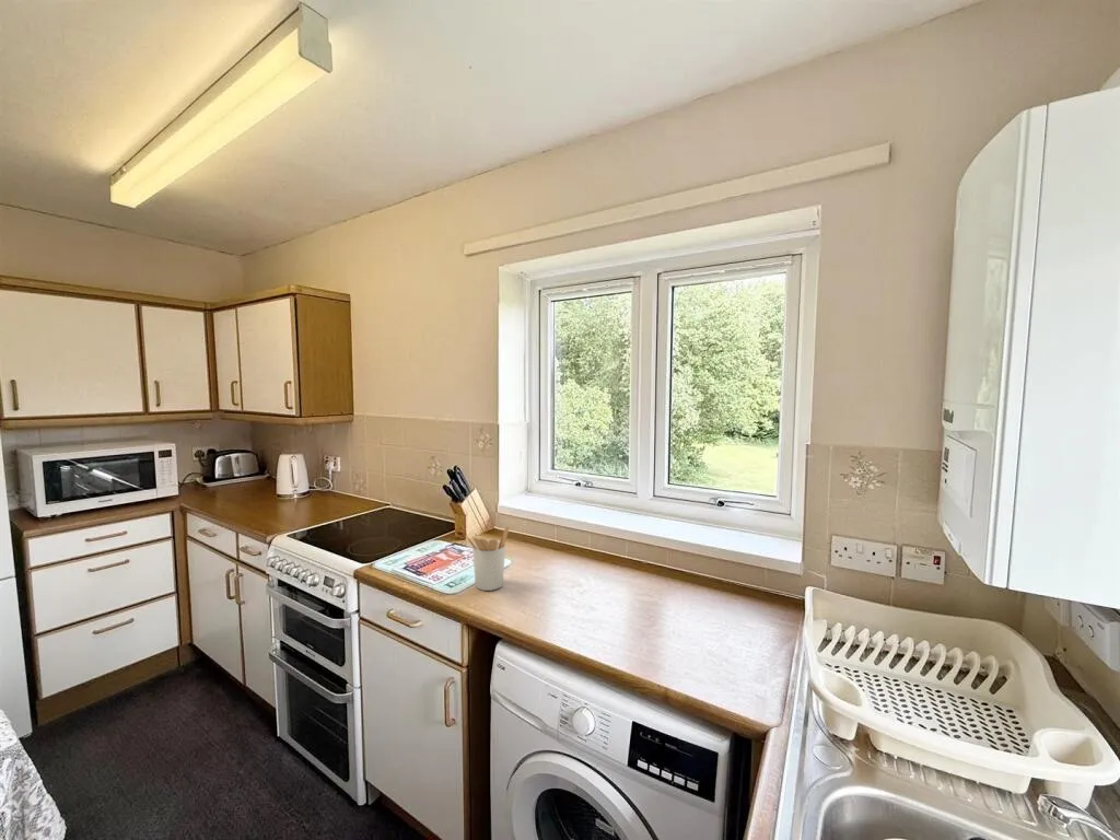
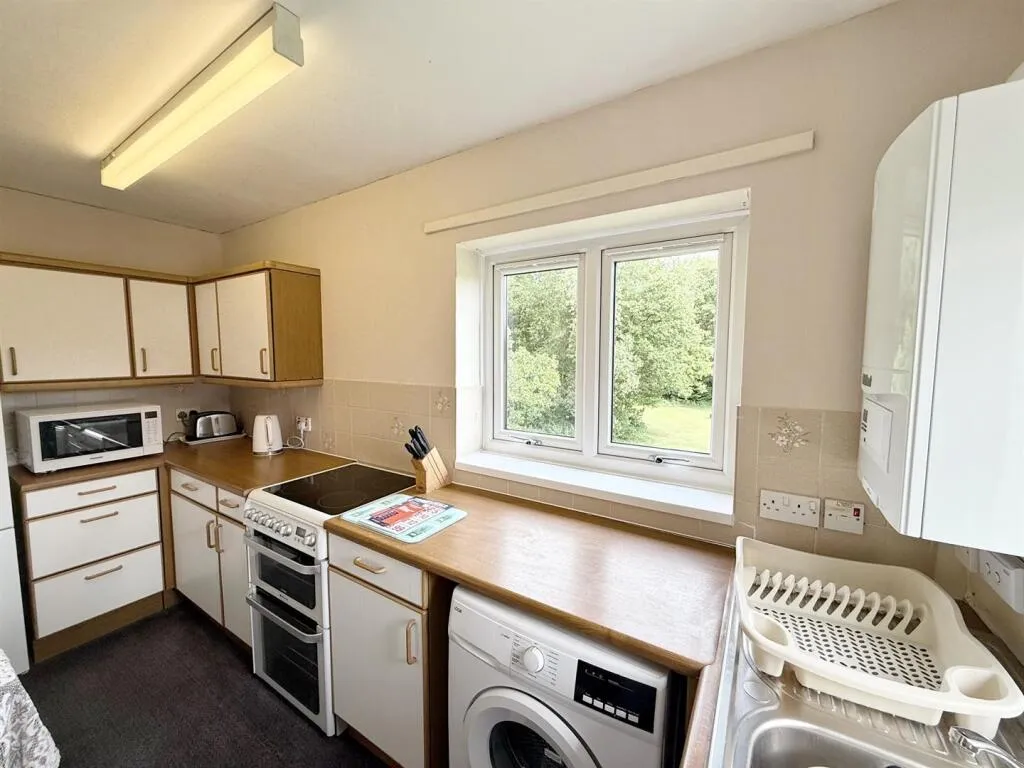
- utensil holder (488, 558)
